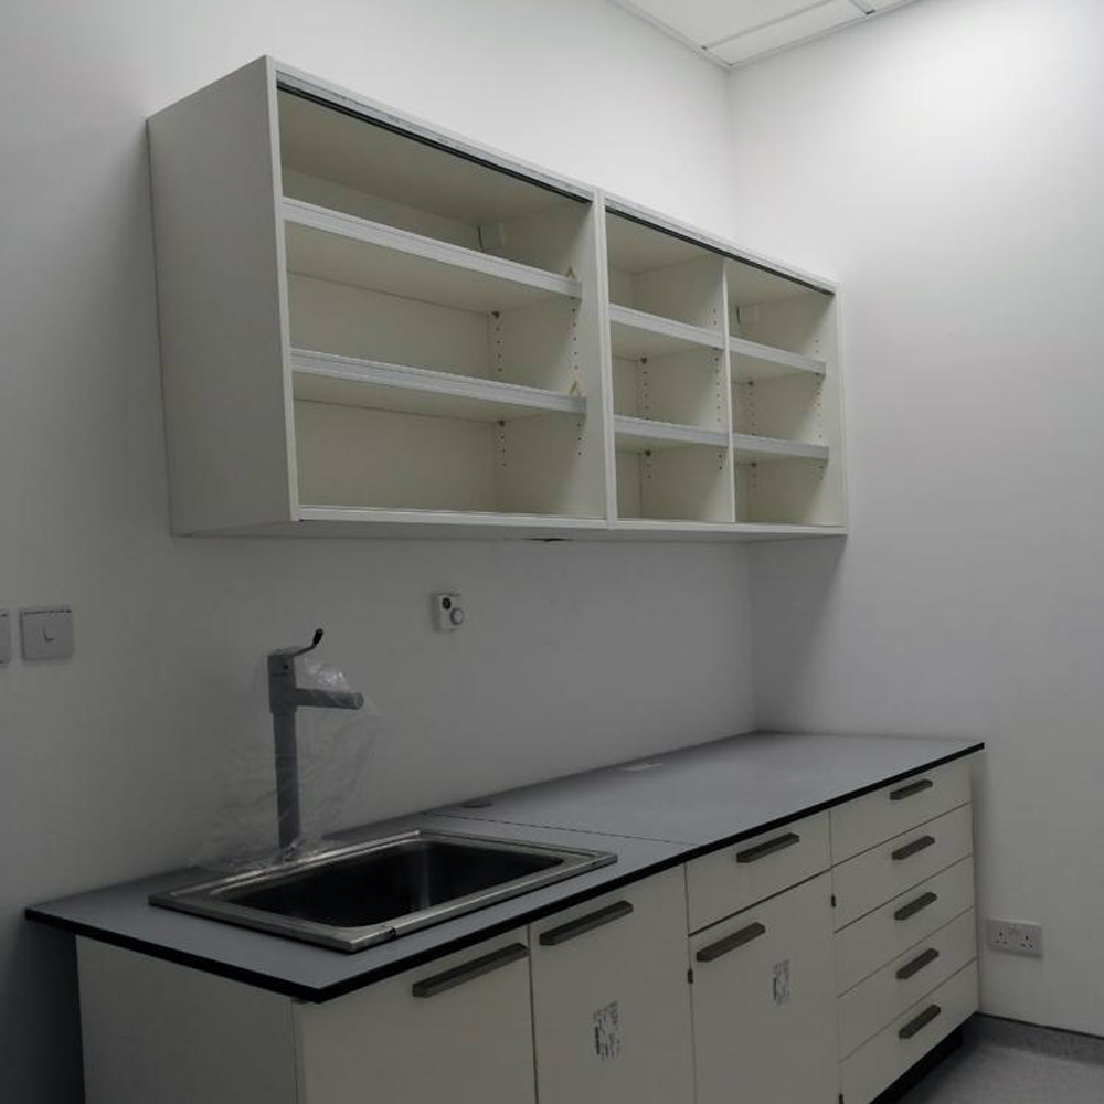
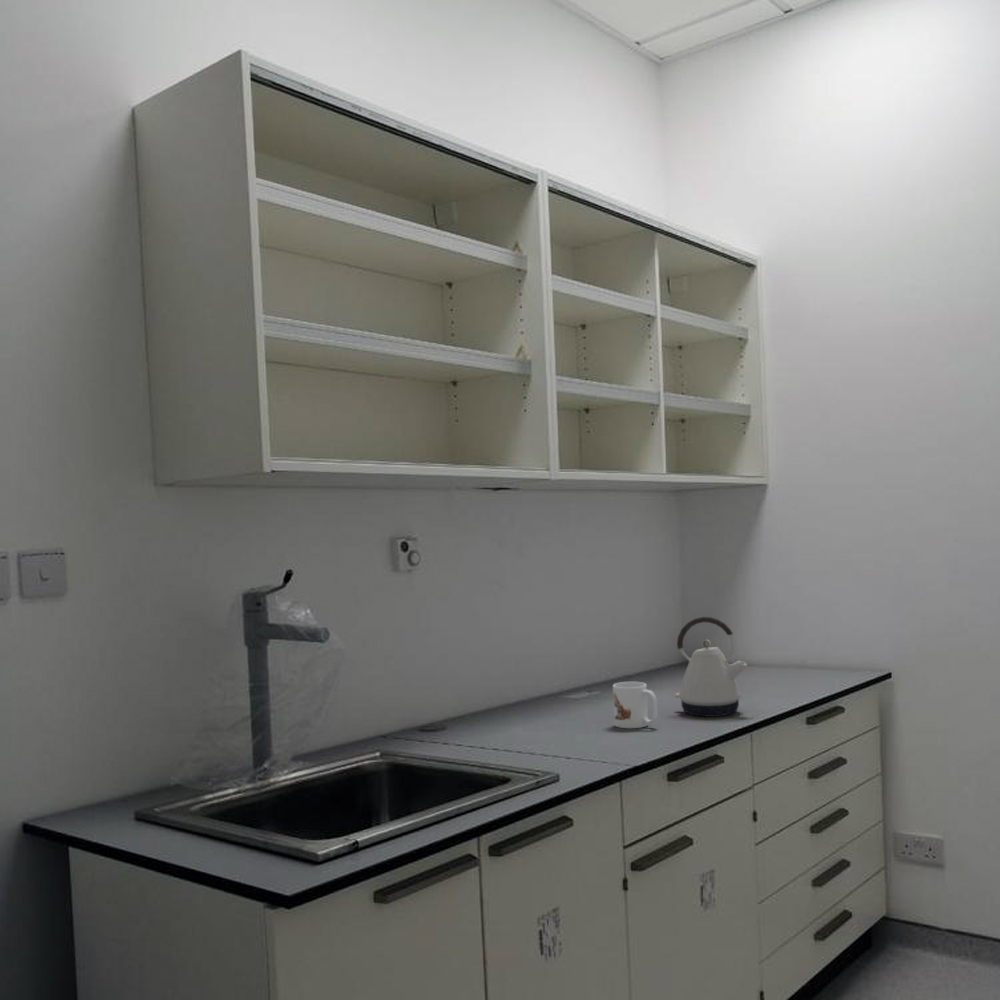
+ mug (636, 705)
+ kettle (710, 664)
